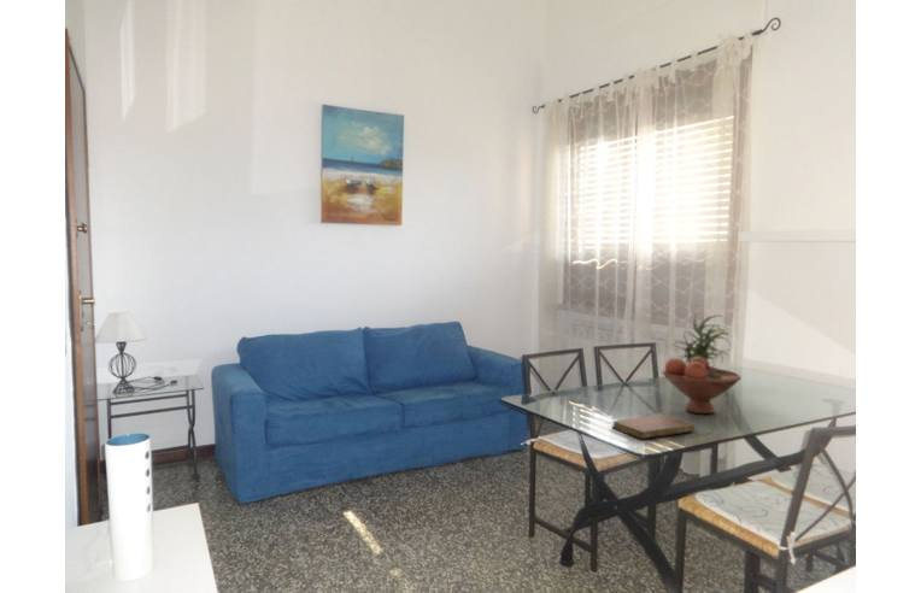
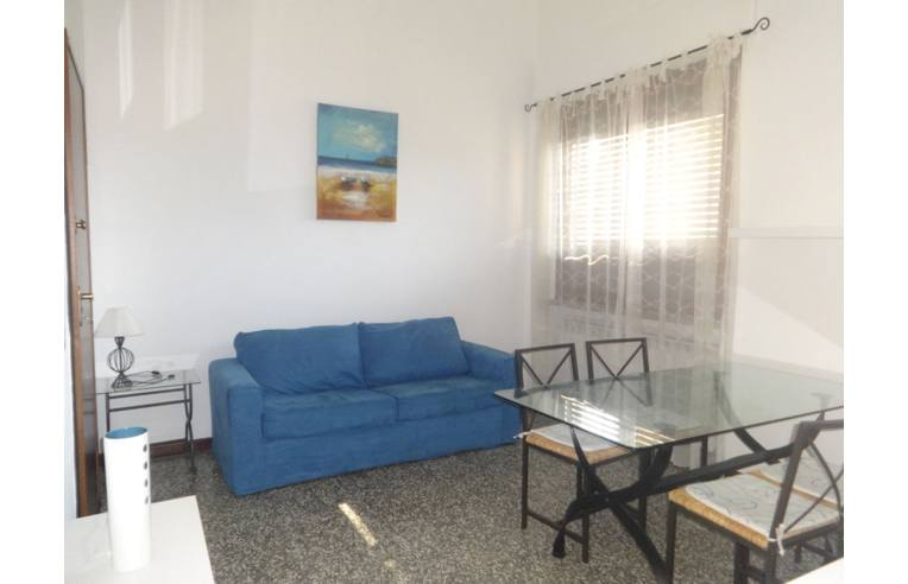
- notebook (652, 425)
- potted plant (704, 348)
- fruit bowl (700, 384)
